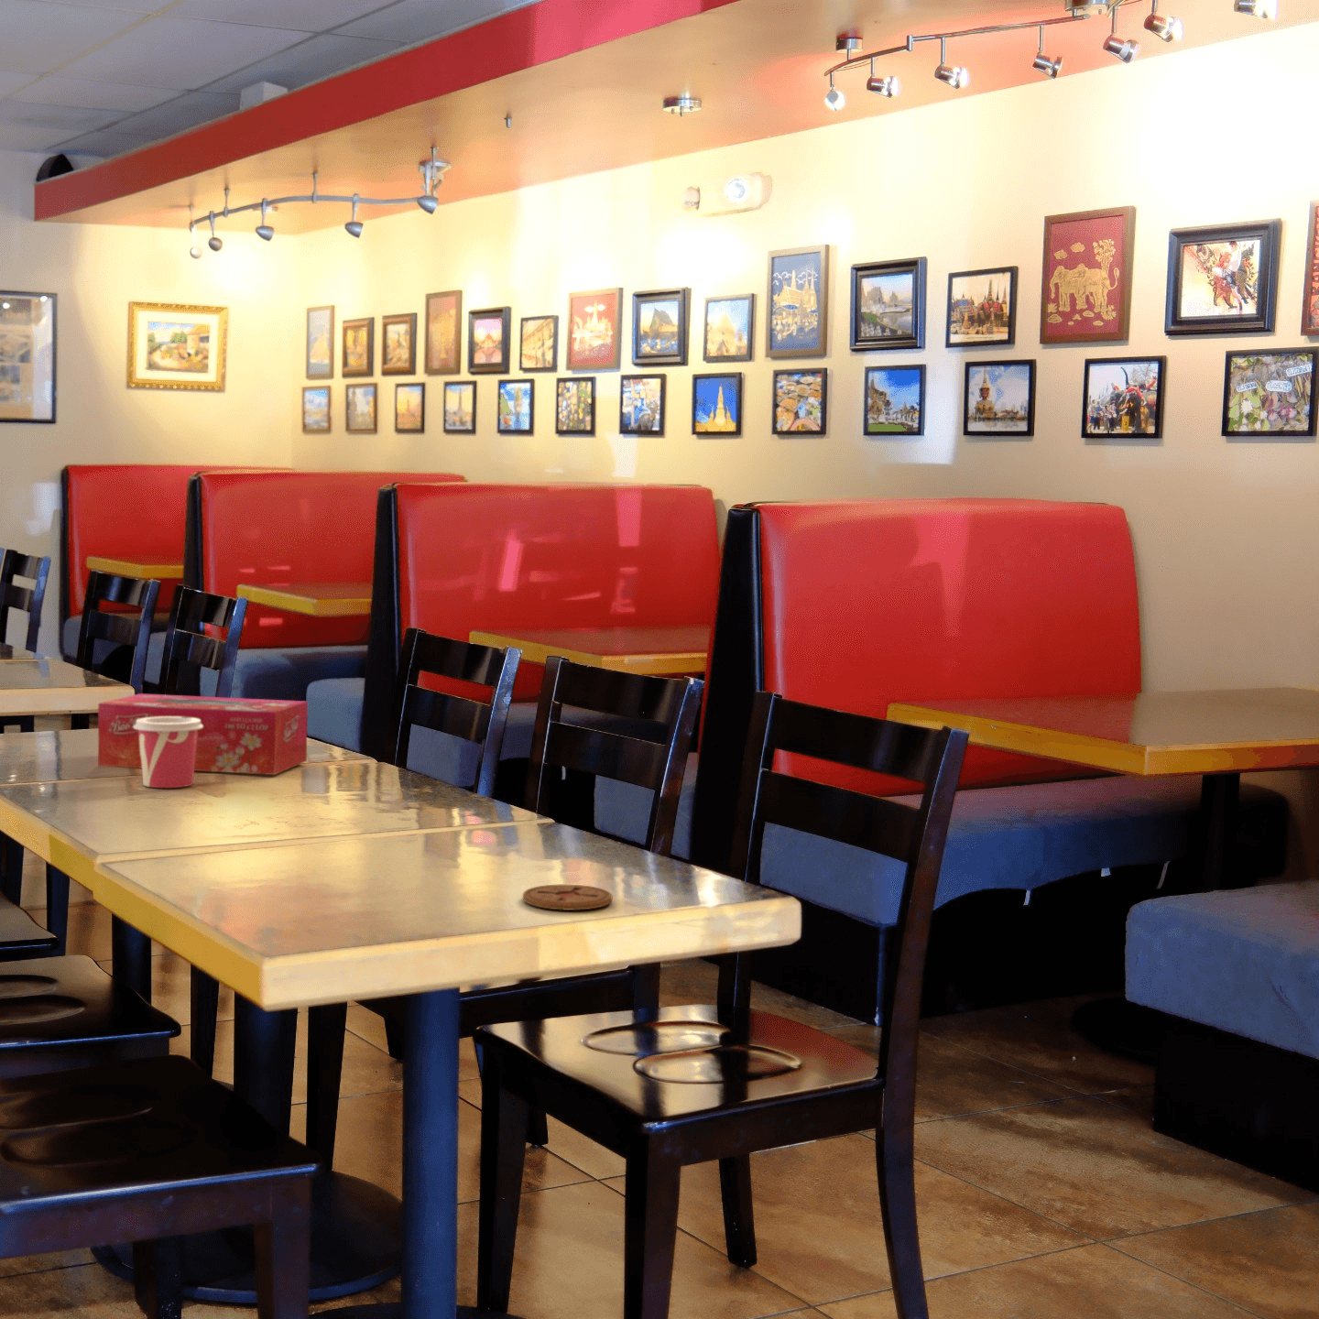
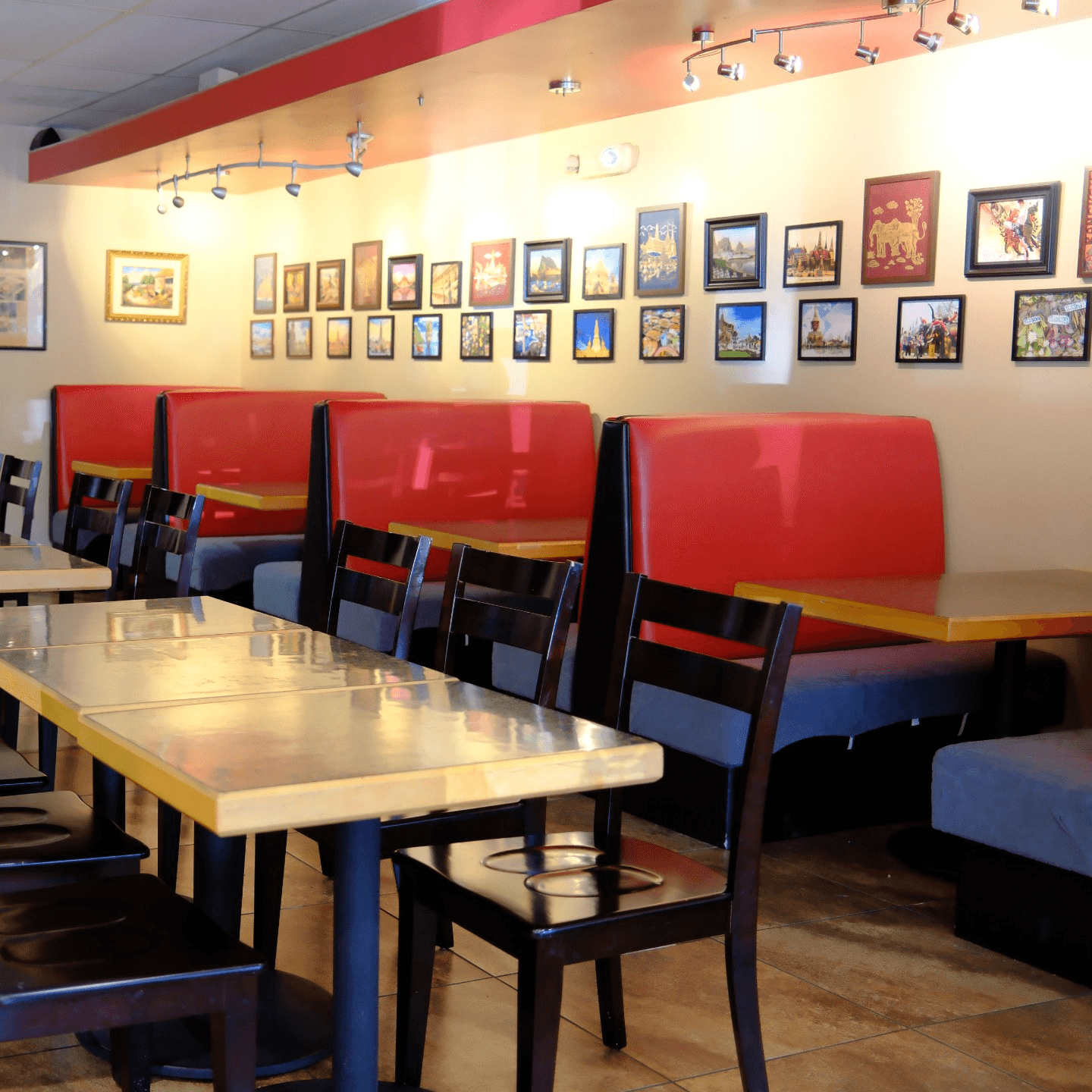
- tissue box (204, 733)
- cup (168, 753)
- coaster (566, 896)
